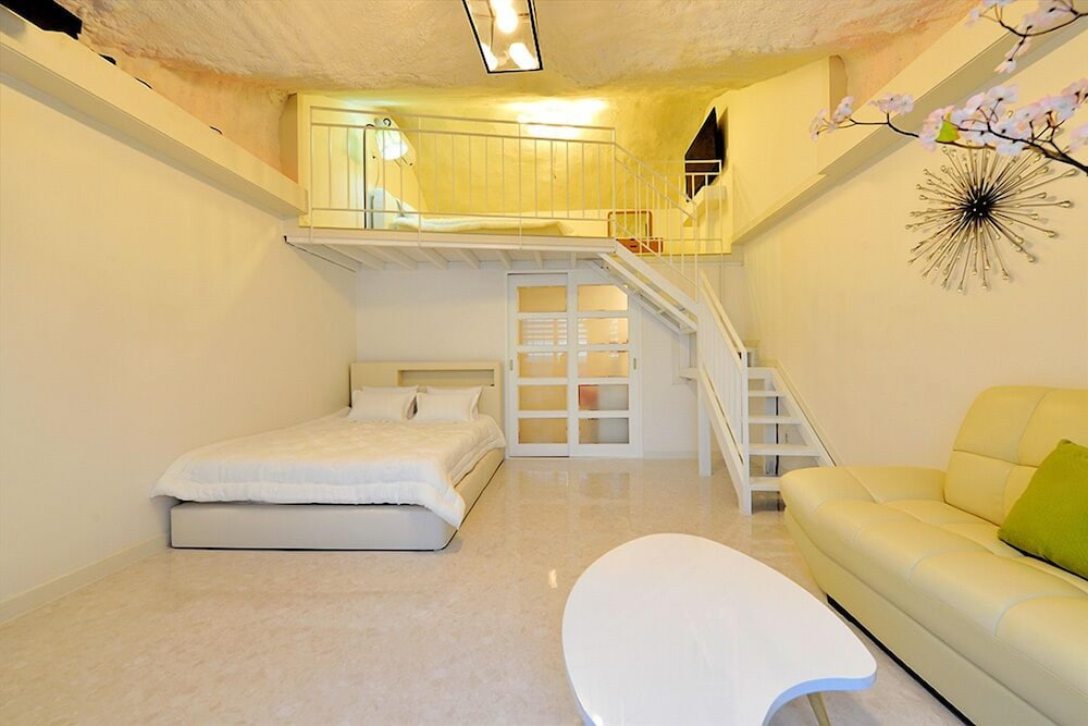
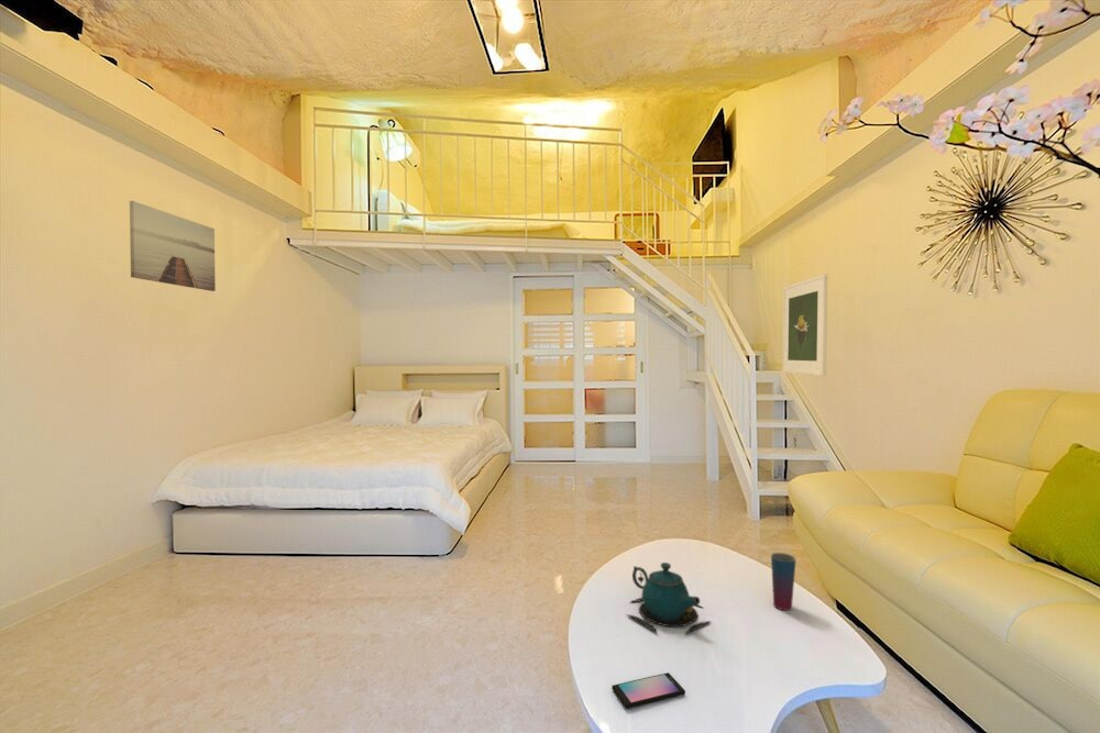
+ cup (782, 581)
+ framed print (802, 327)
+ wall art (176, 251)
+ smartphone (648, 689)
+ teapot (666, 587)
